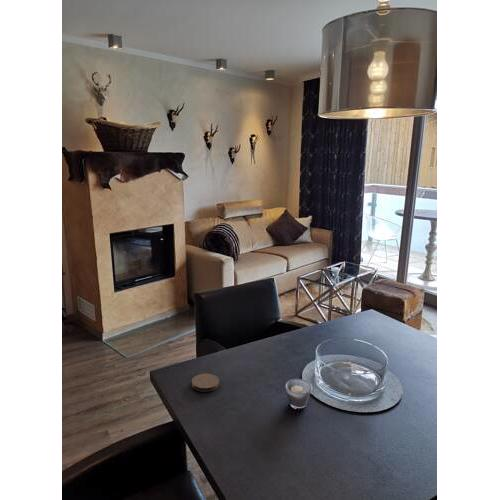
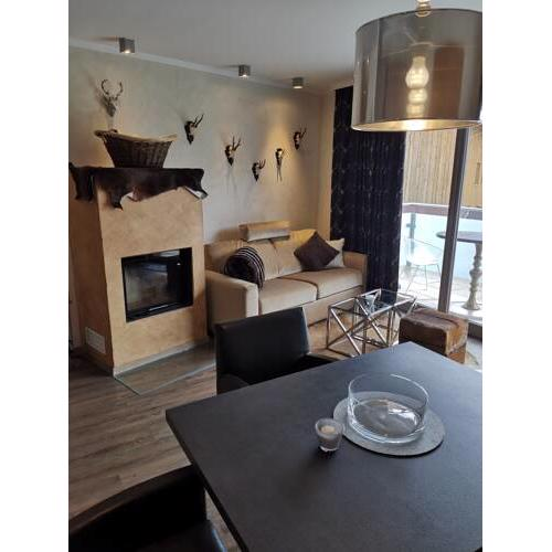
- coaster (205, 382)
